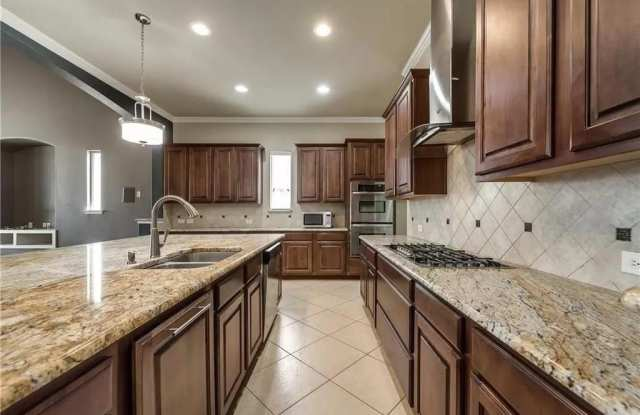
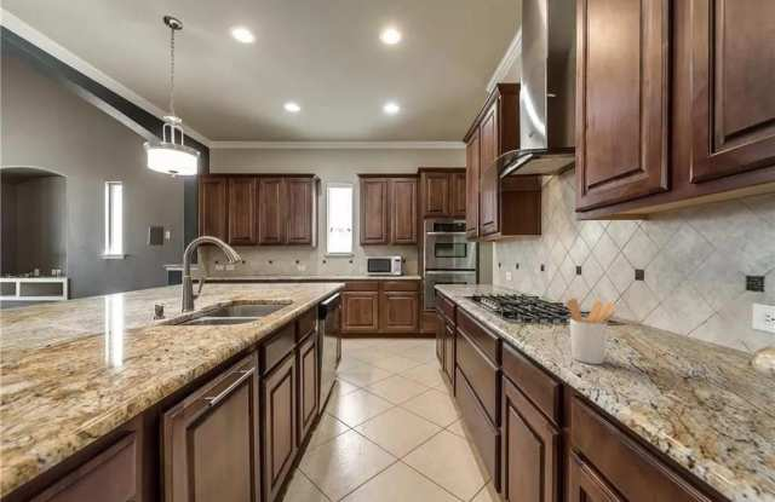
+ utensil holder (592, 329)
